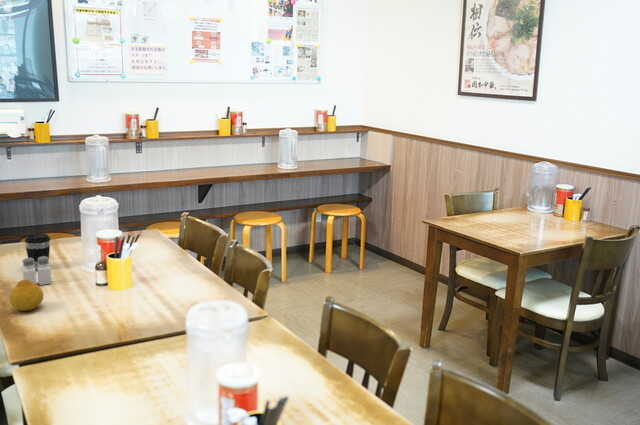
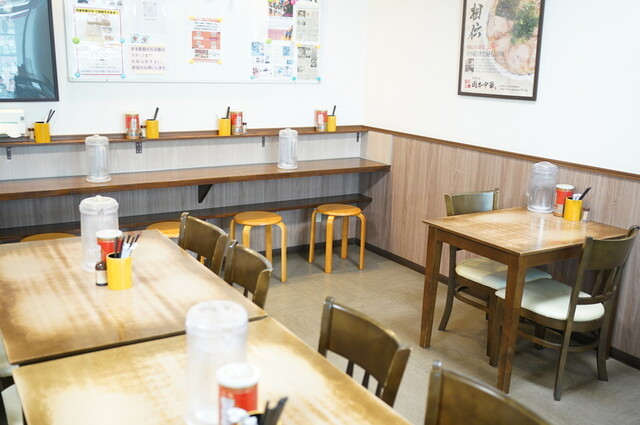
- salt and pepper shaker (35, 271)
- coffee cup (38, 252)
- fruit (26, 294)
